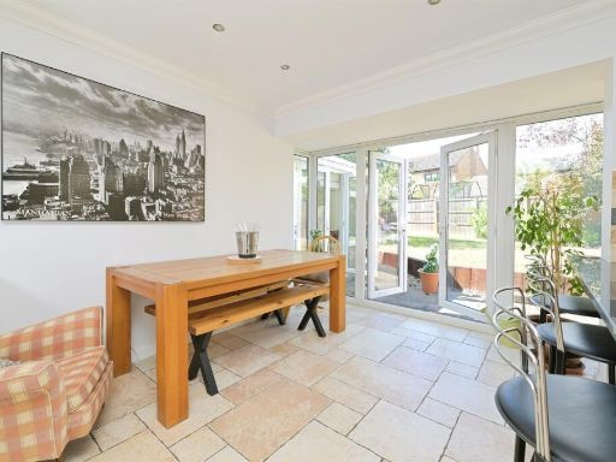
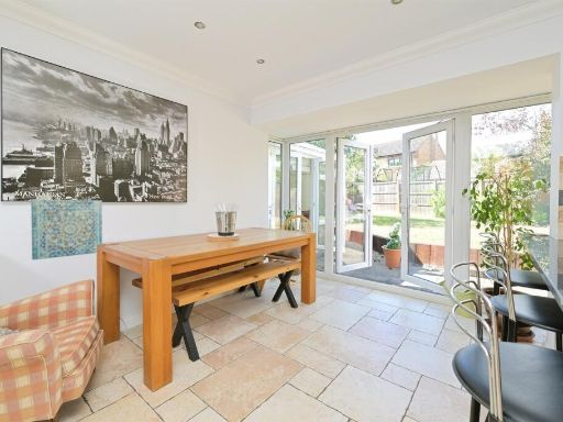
+ wall art (69, 227)
